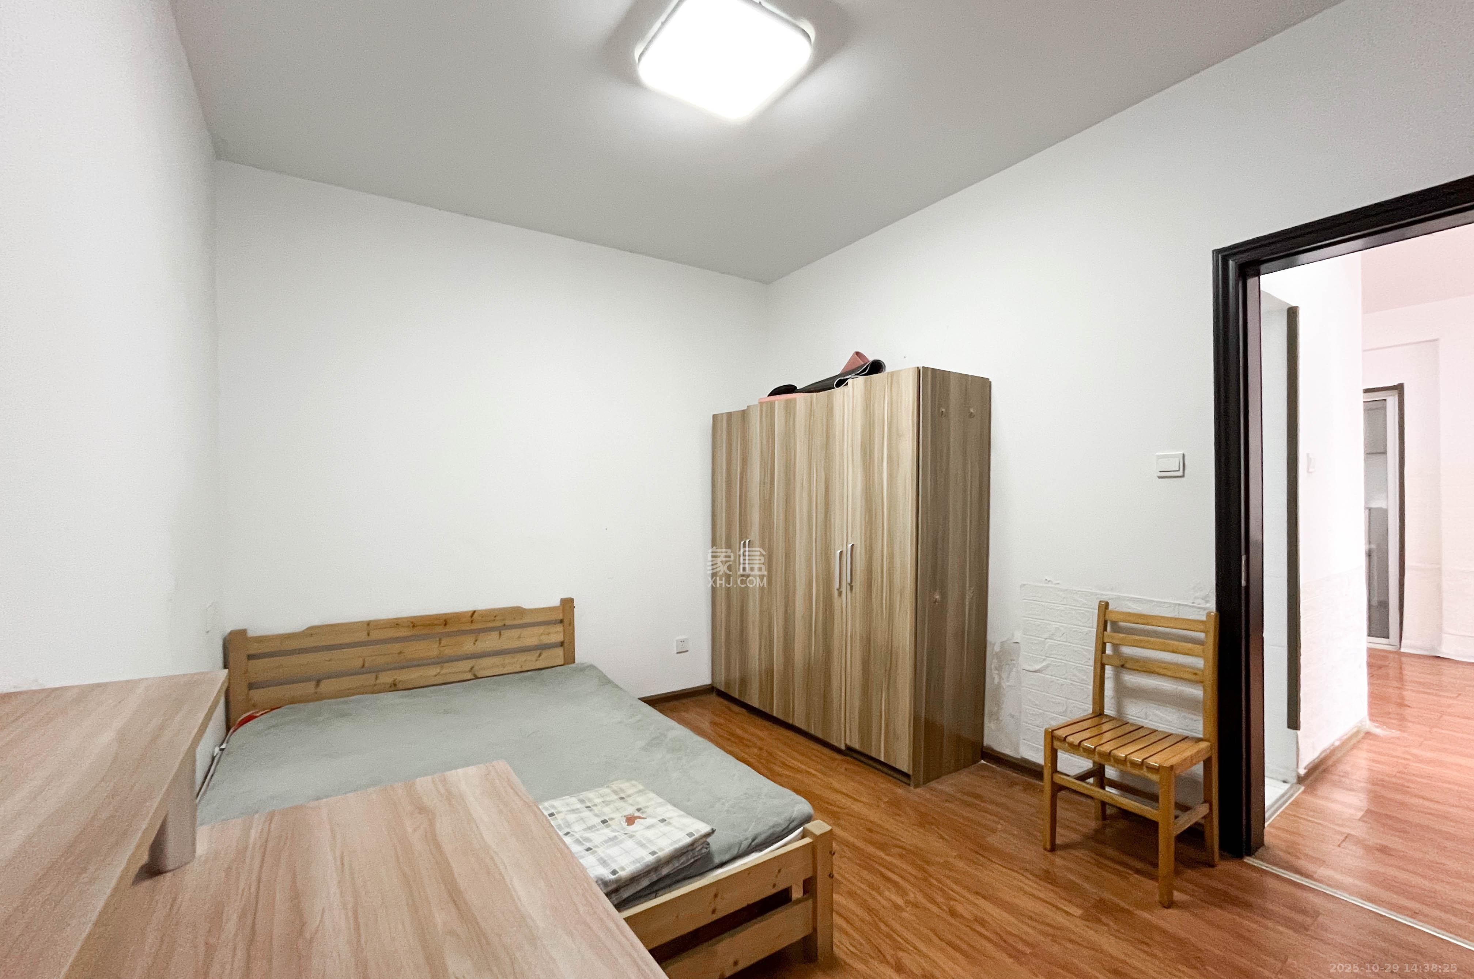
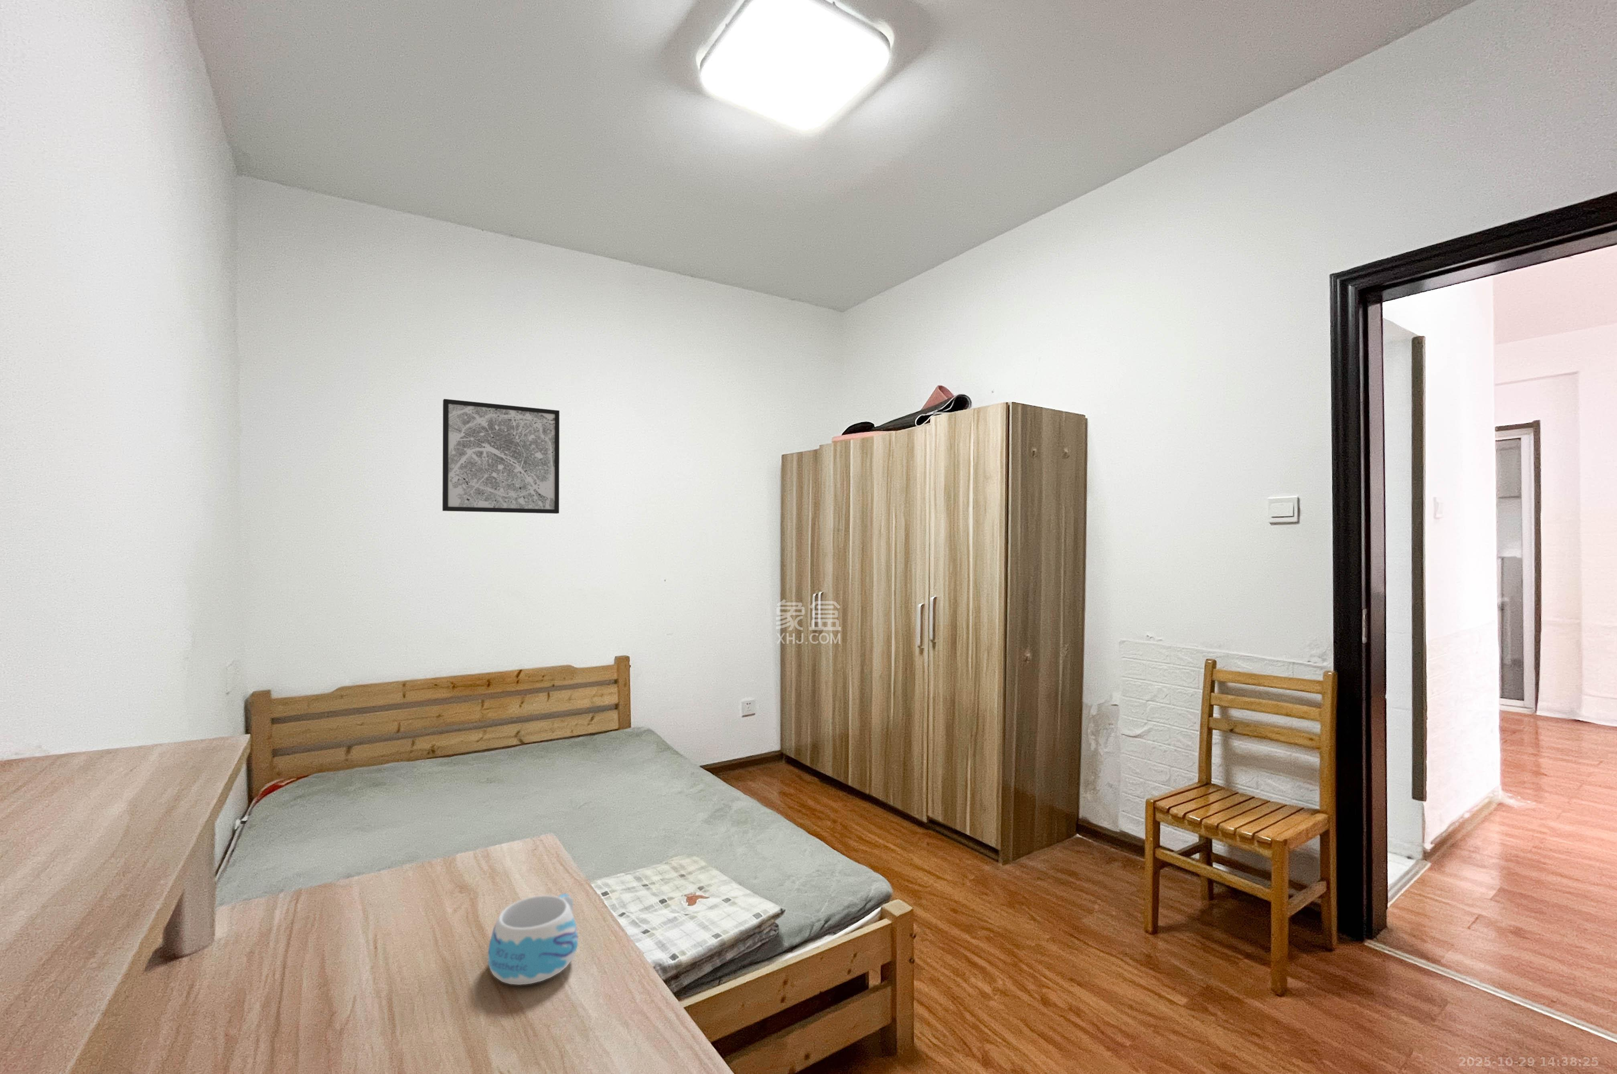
+ mug (541, 931)
+ wall art (503, 459)
